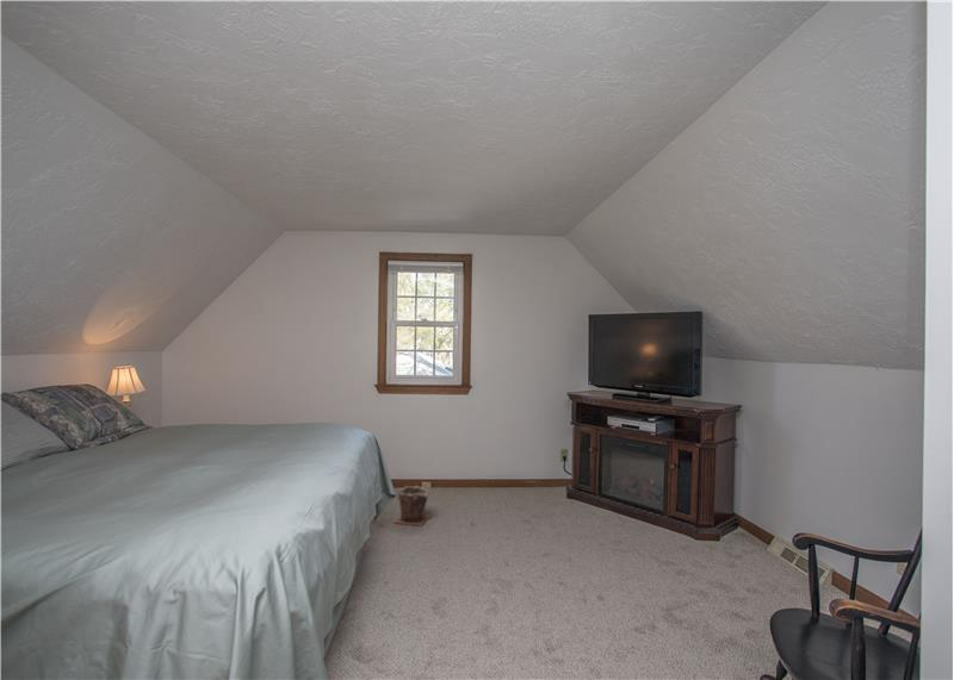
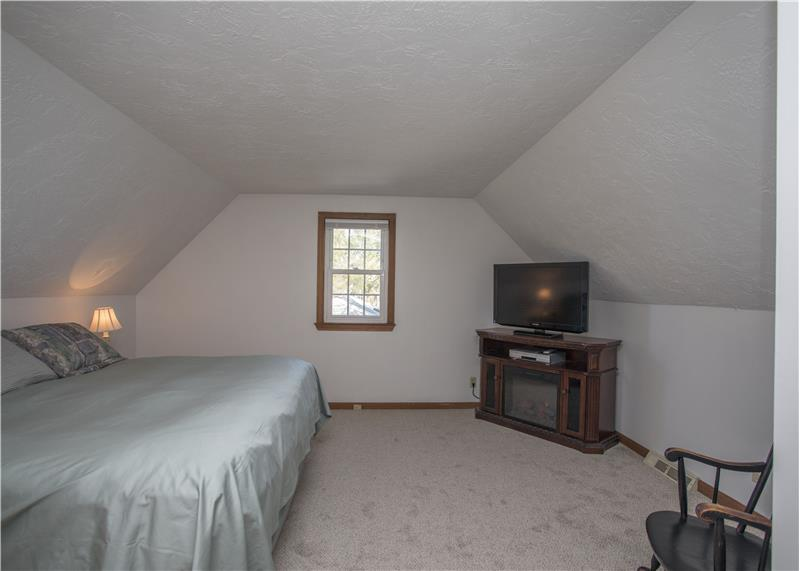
- plant pot (413, 504)
